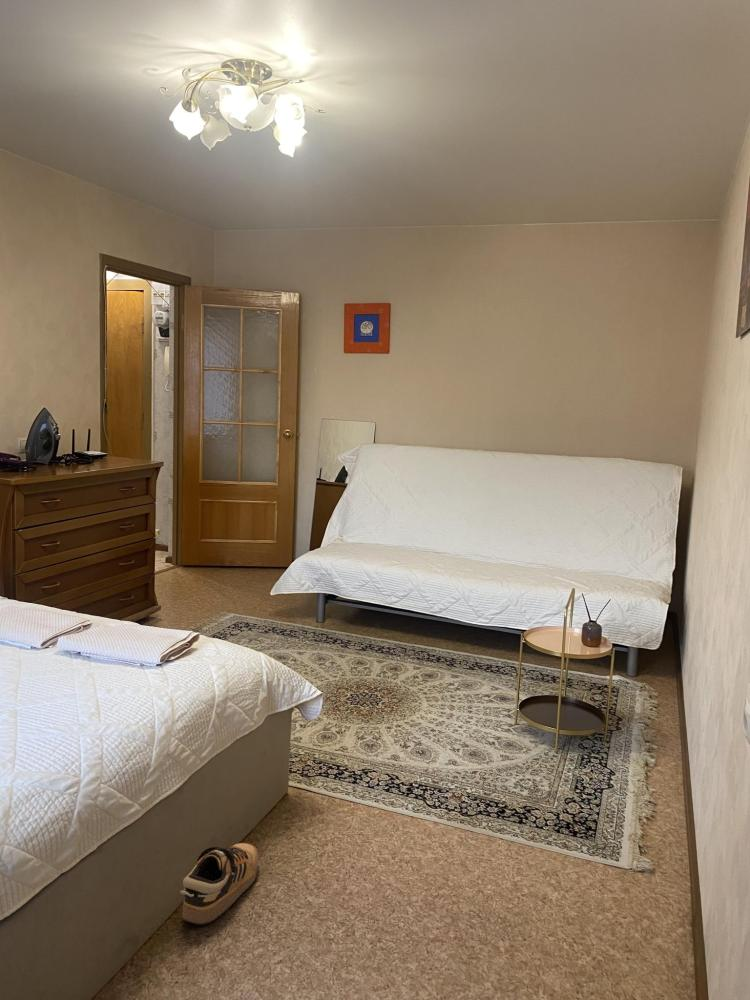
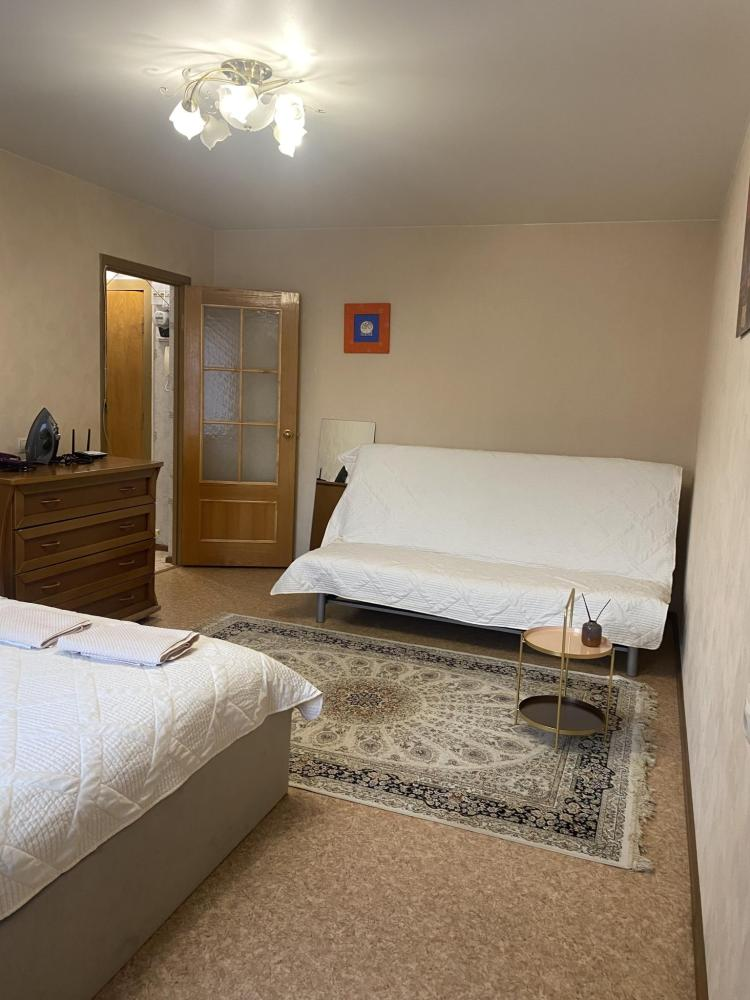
- shoe (221, 870)
